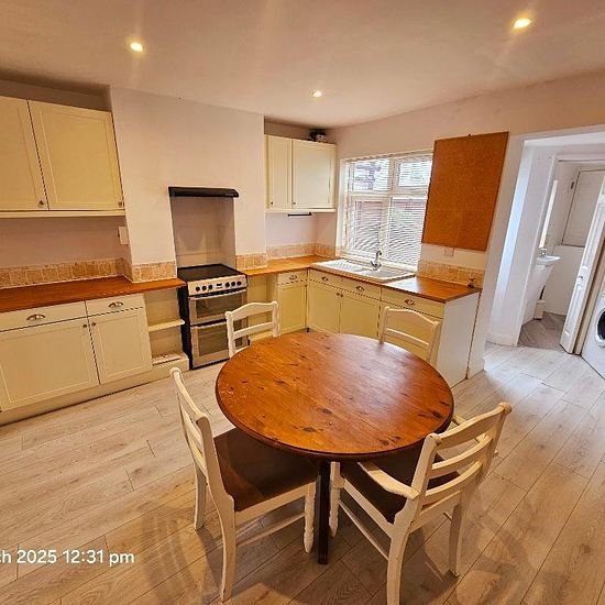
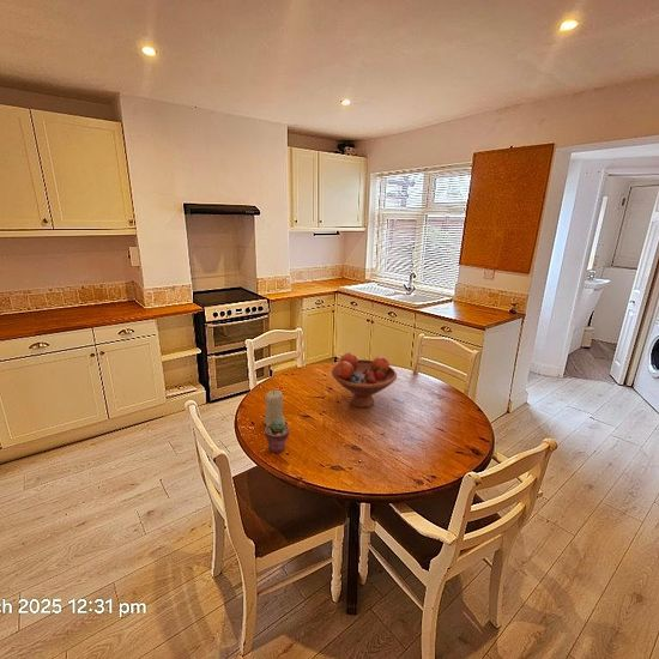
+ fruit bowl (363, 381)
+ candle (274, 406)
+ potted succulent (277, 434)
